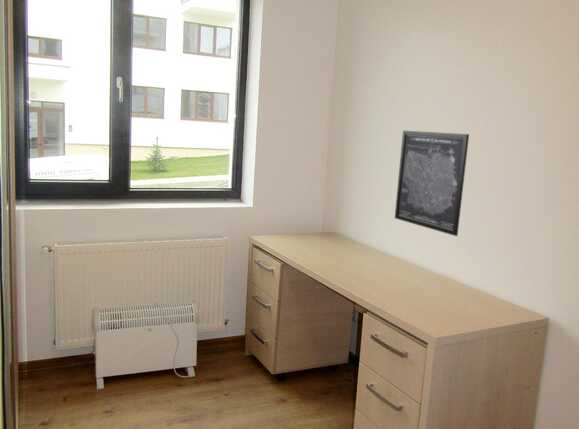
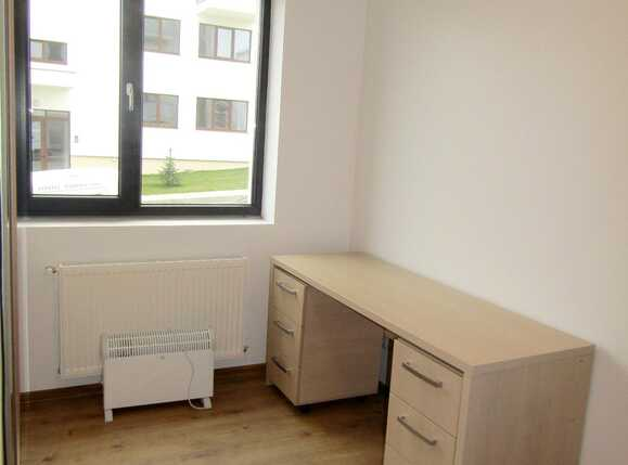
- wall art (428, 180)
